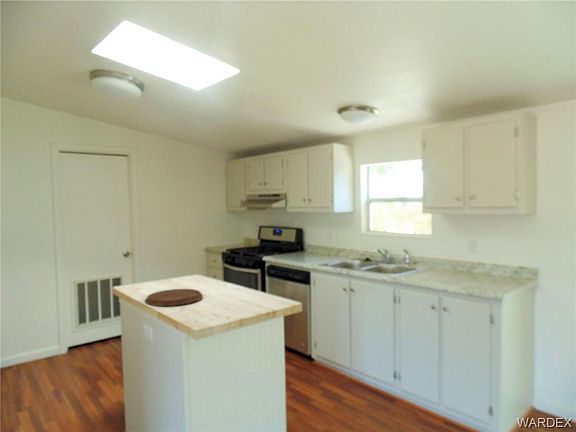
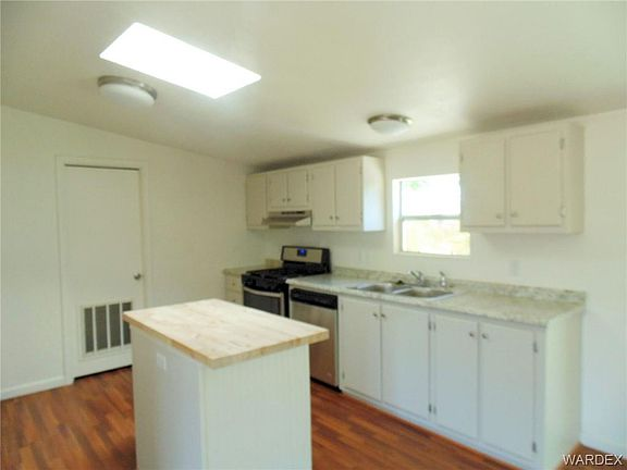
- cutting board (174, 296)
